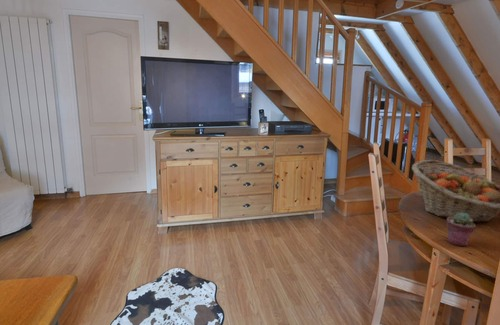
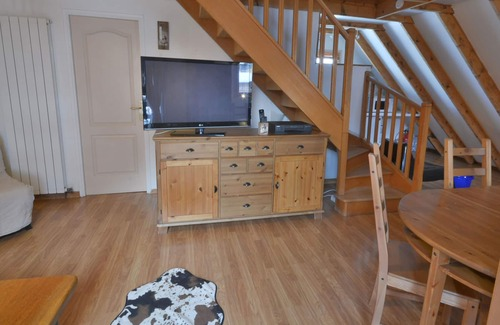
- fruit basket (457, 188)
- potted succulent (459, 227)
